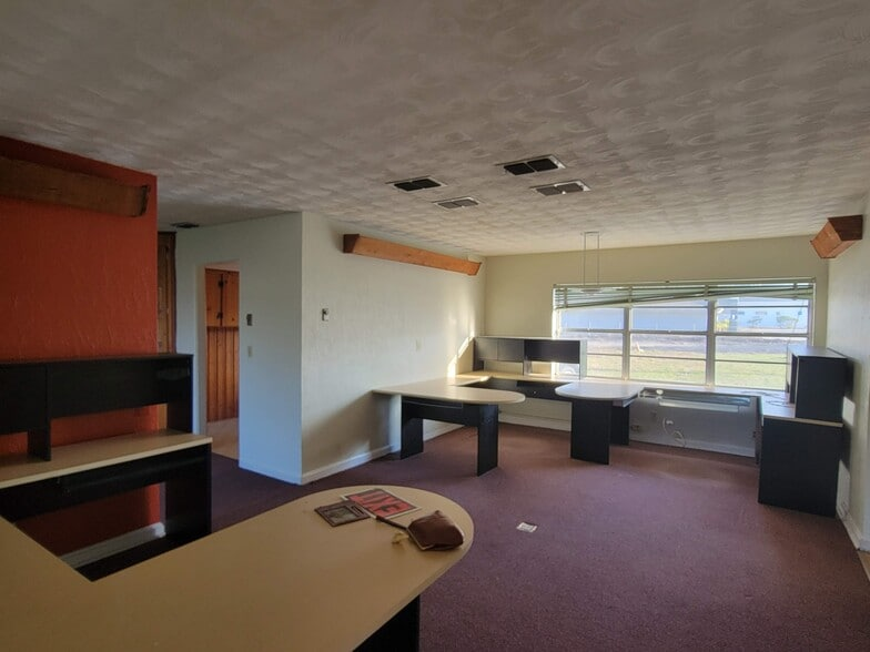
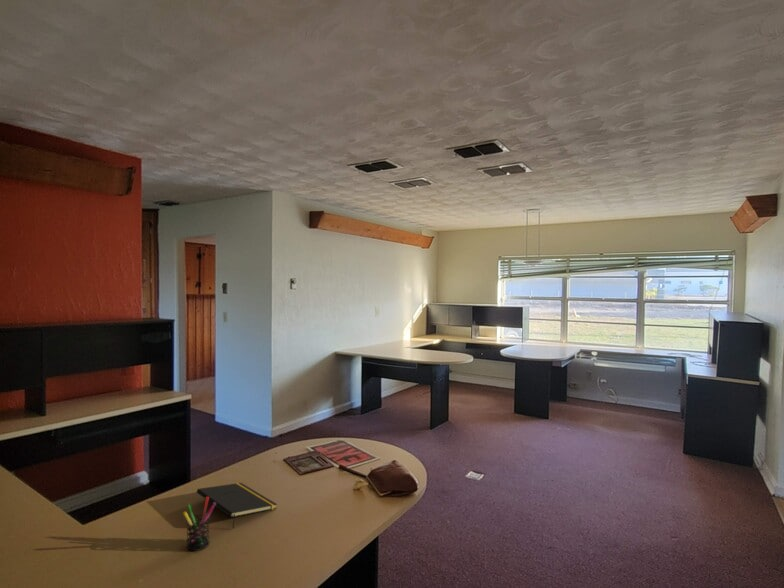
+ pen holder (197, 521)
+ notepad (236, 498)
